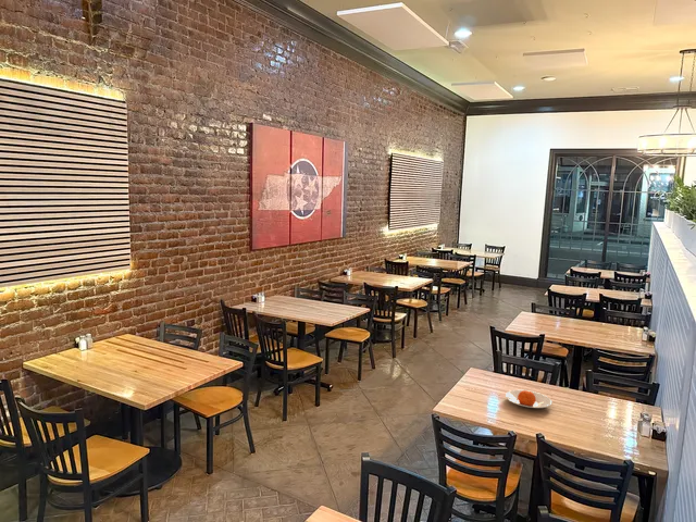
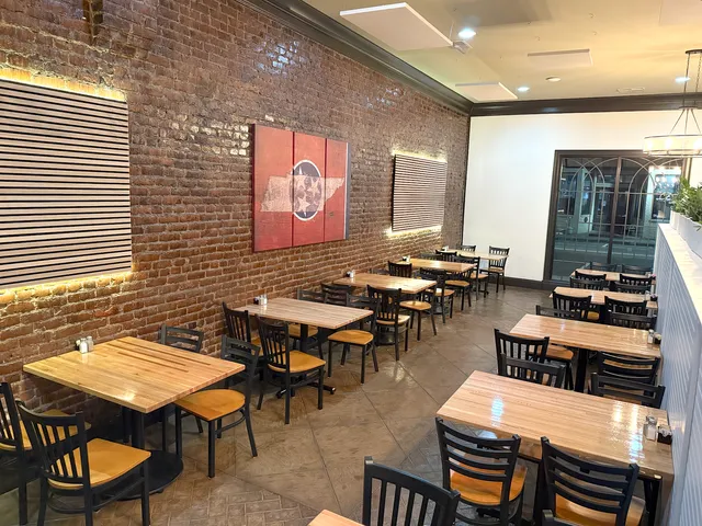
- plate (529, 397)
